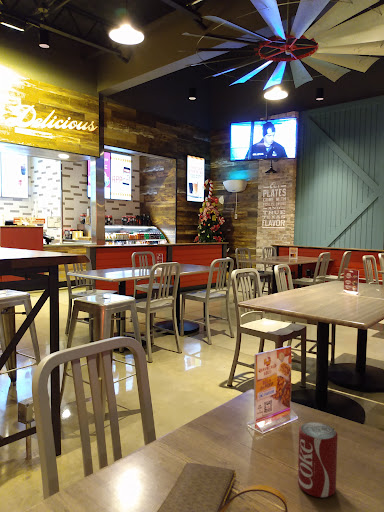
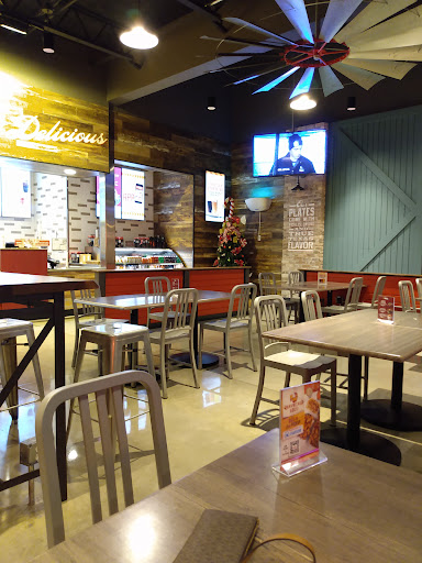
- pop (317, 458)
